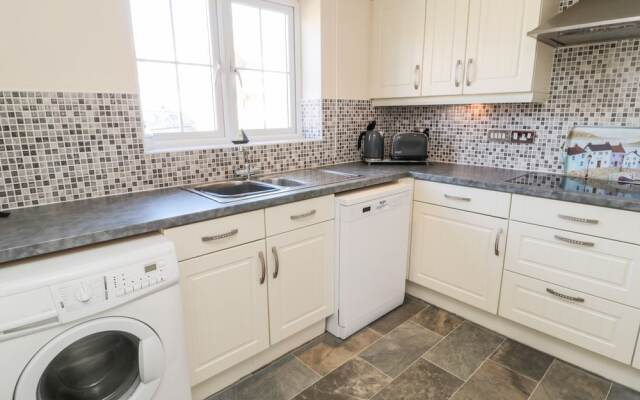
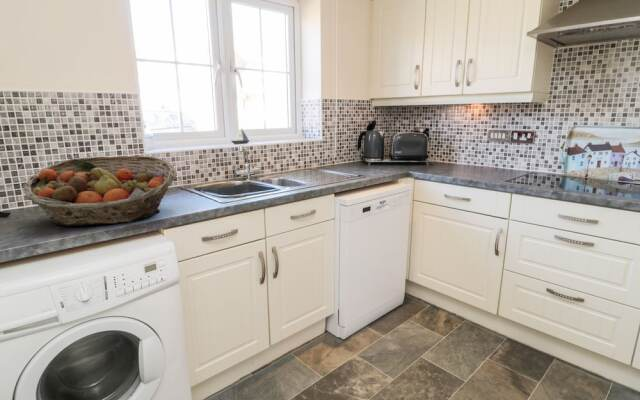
+ fruit basket (106, 187)
